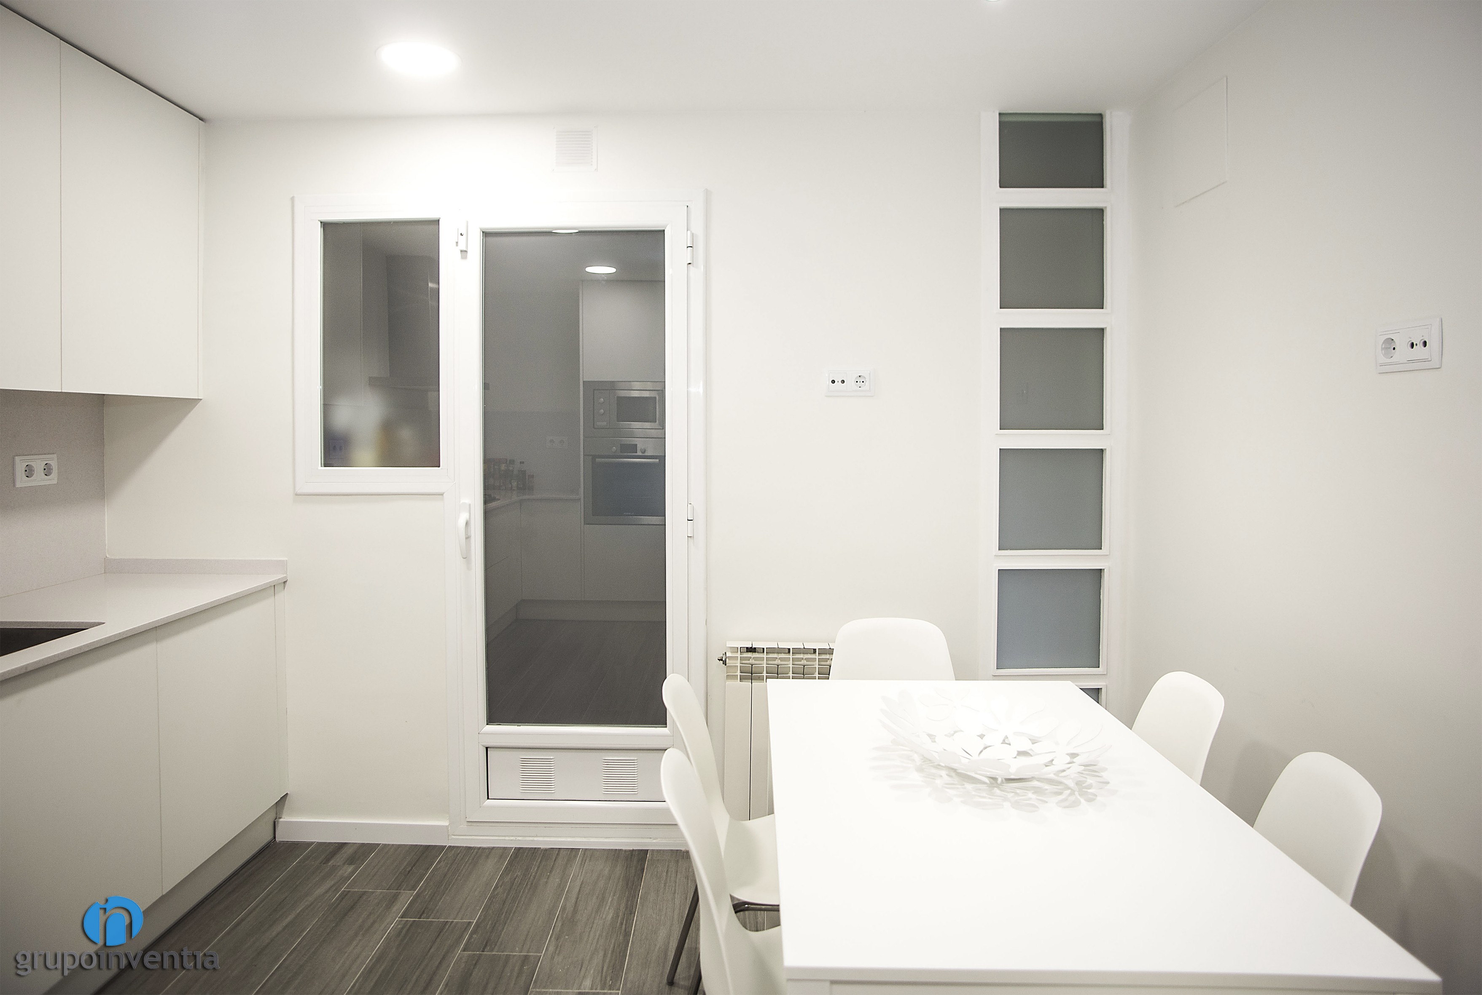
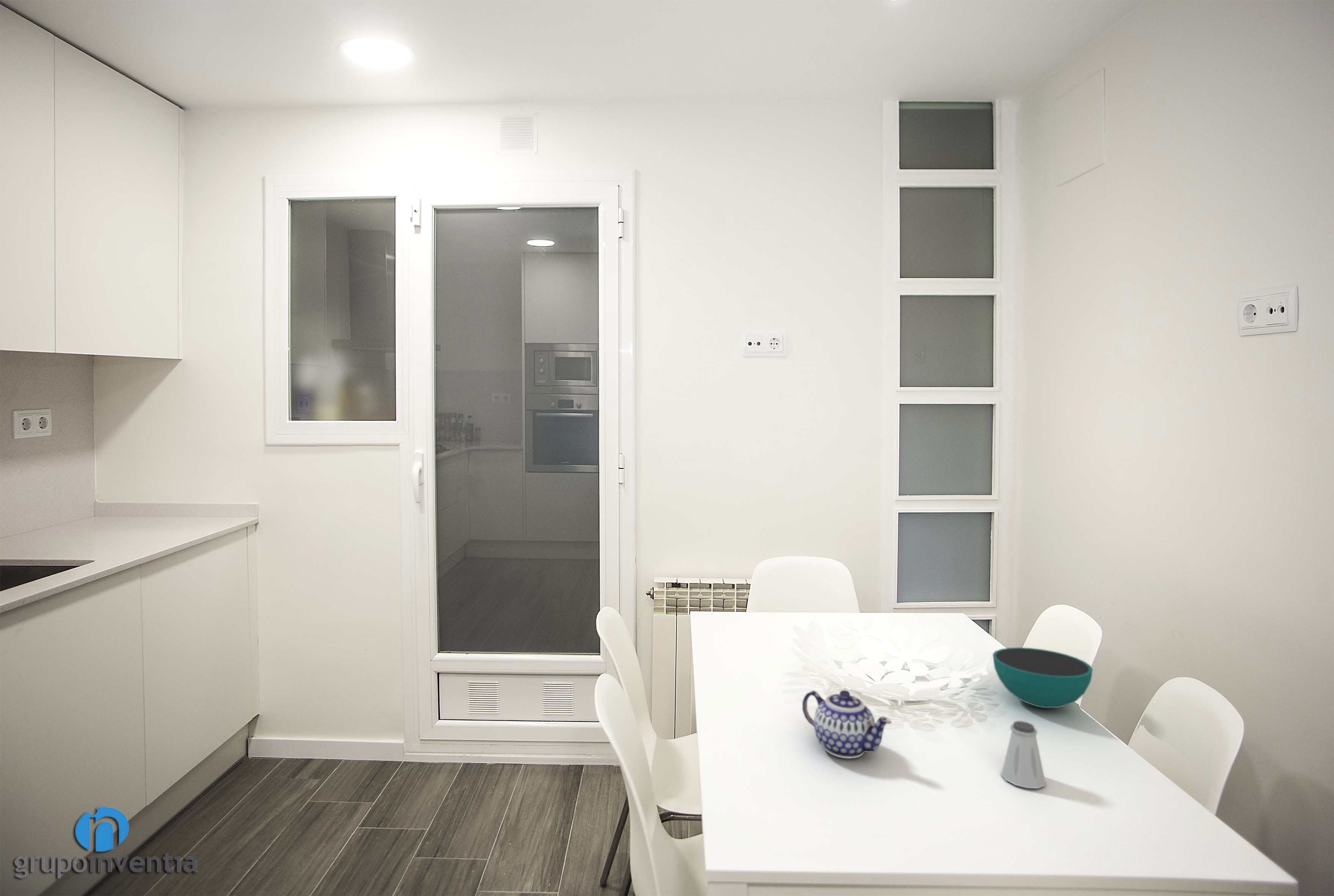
+ teapot (845, 720)
+ saltshaker (1023, 751)
+ bowl (1041, 683)
